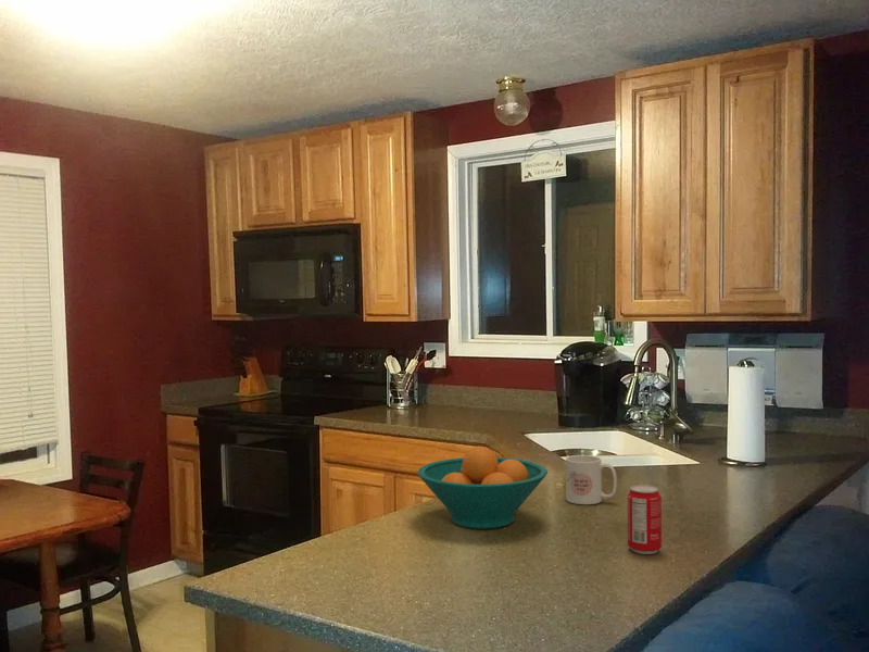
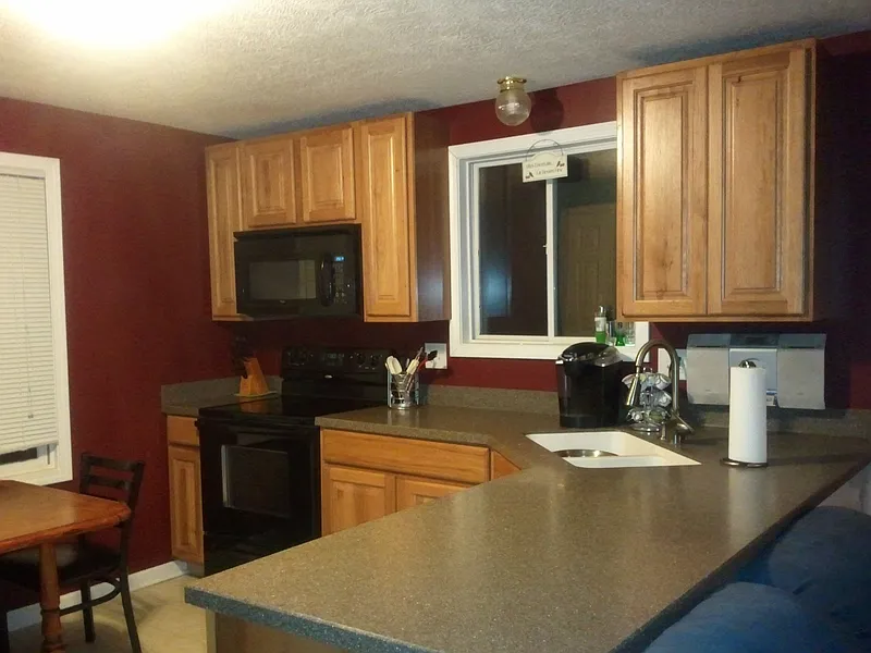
- fruit bowl (481, 484)
- mug (591, 479)
- beverage can (644, 518)
